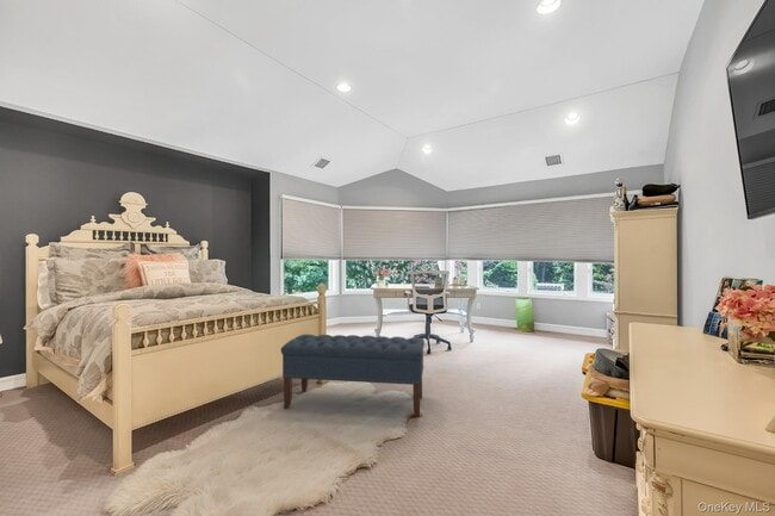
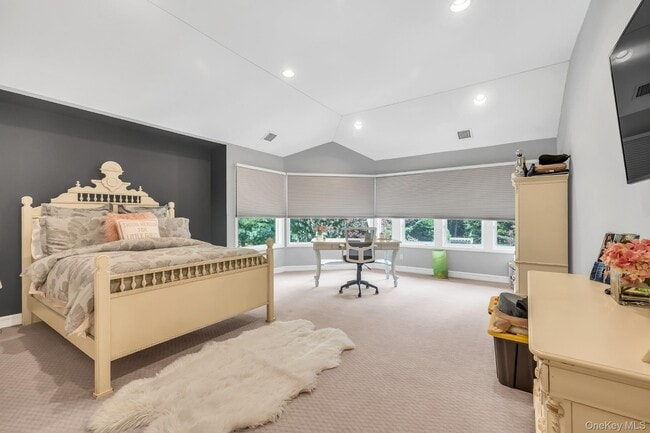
- bench (355, 369)
